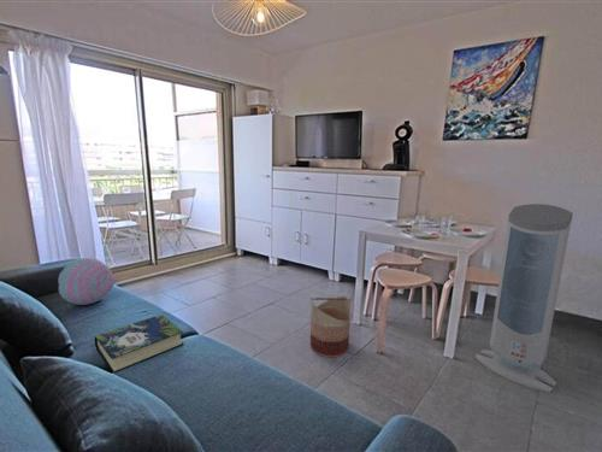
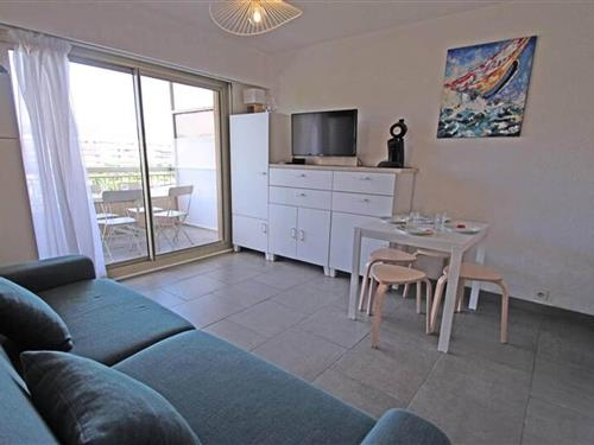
- book (140, 339)
- basket (330, 322)
- air purifier (526, 292)
- cushion (87, 281)
